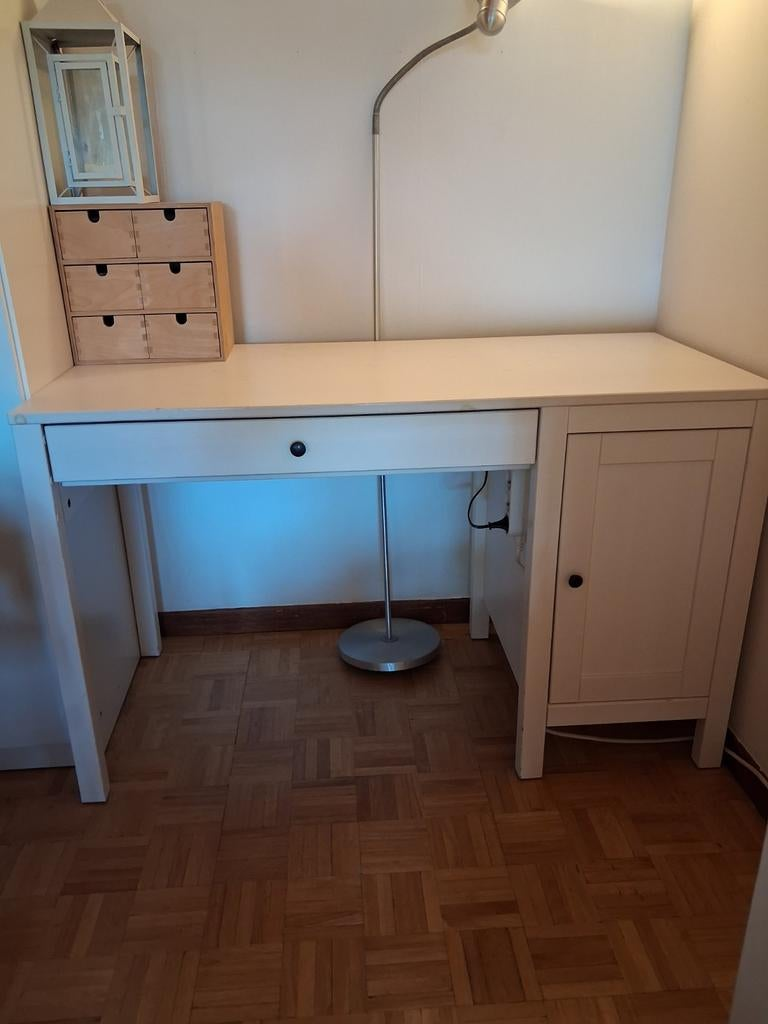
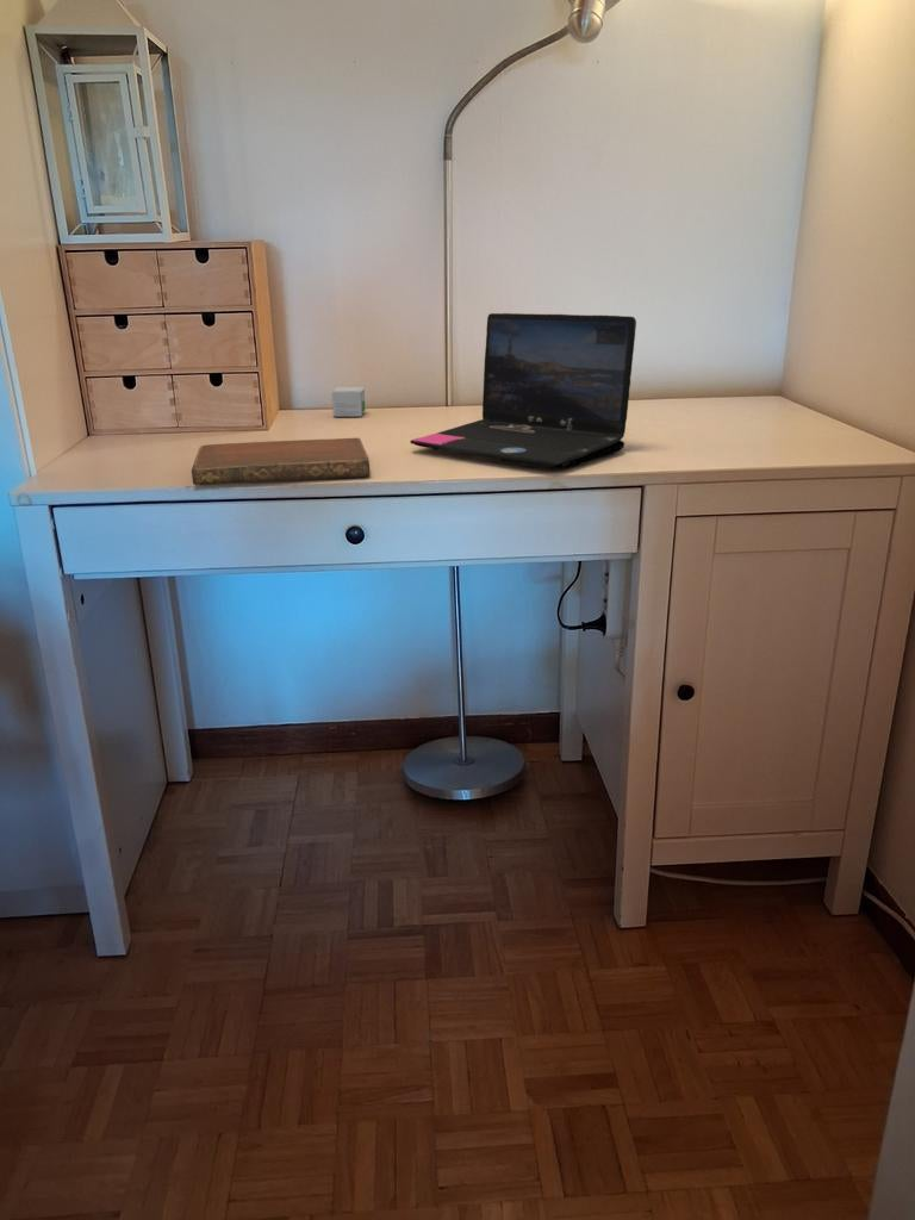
+ notebook (281, 460)
+ laptop (519, 385)
+ small box (348, 400)
